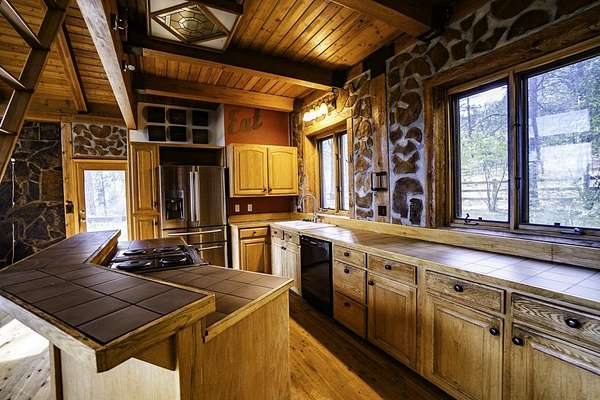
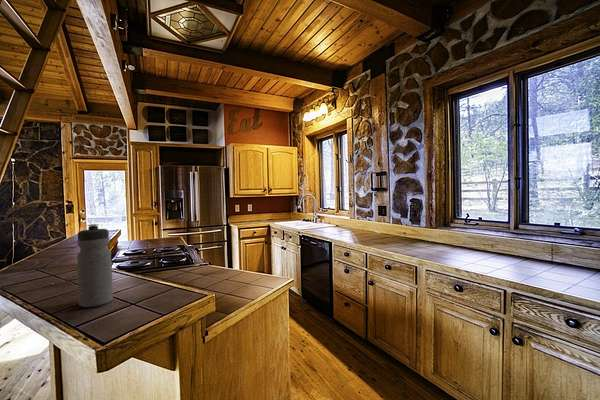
+ water bottle (94, 263)
